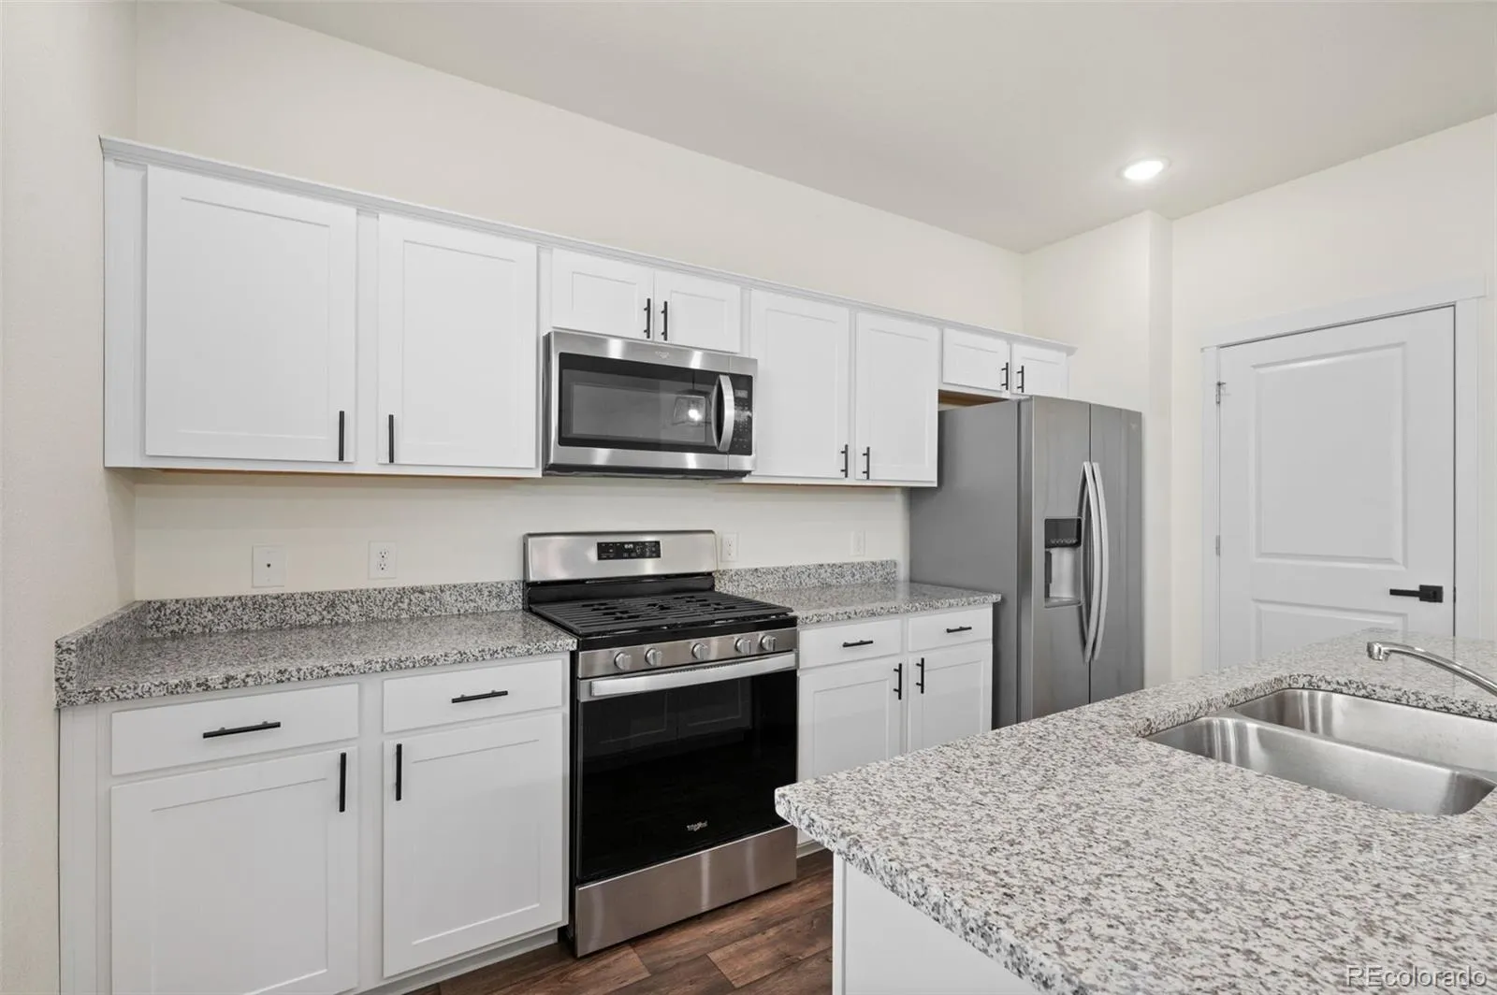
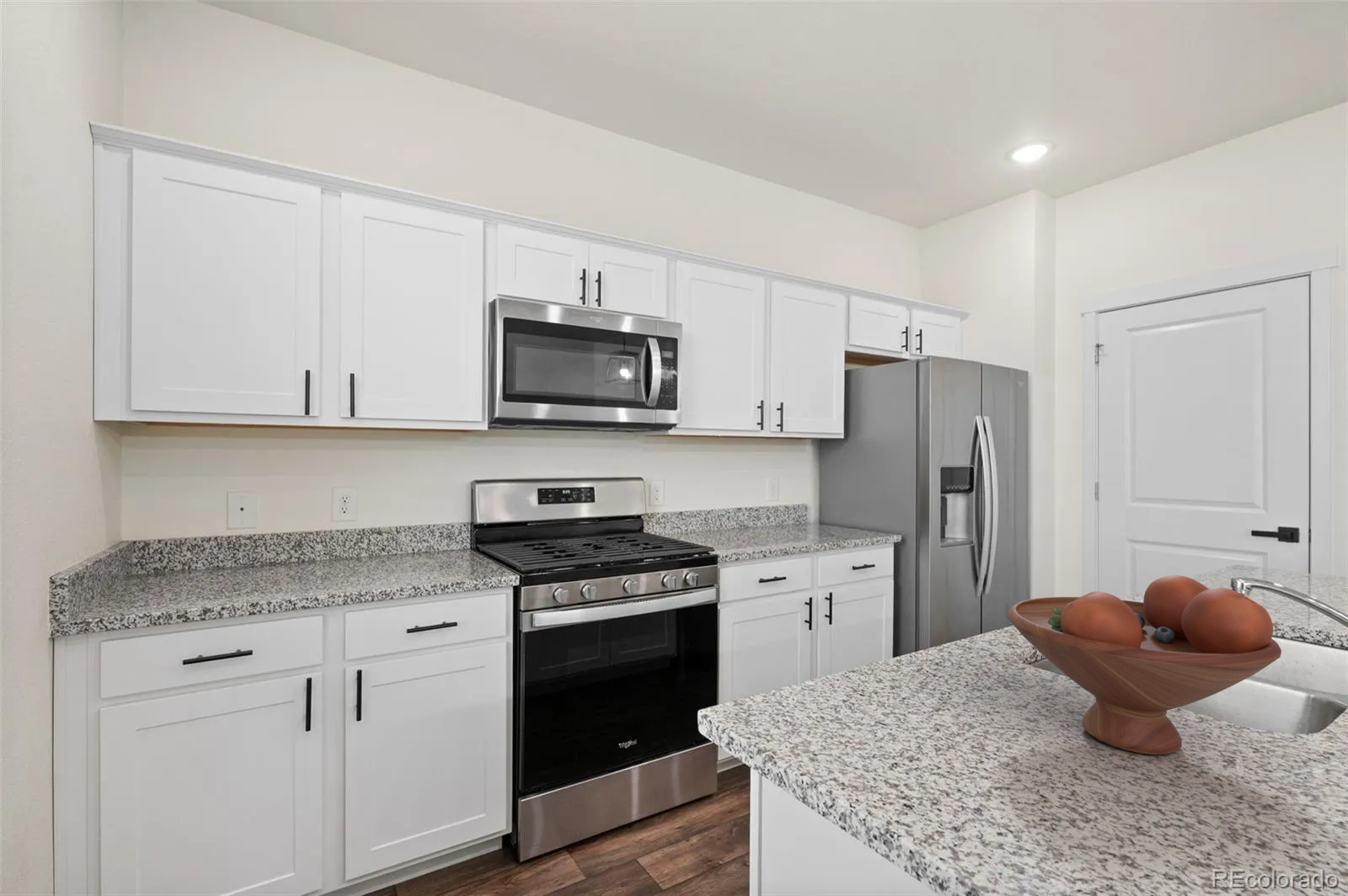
+ fruit bowl (1130, 658)
